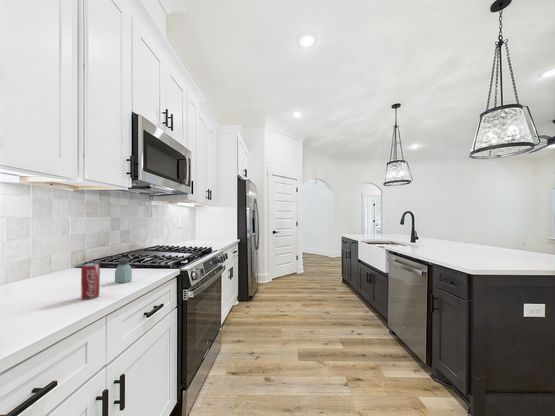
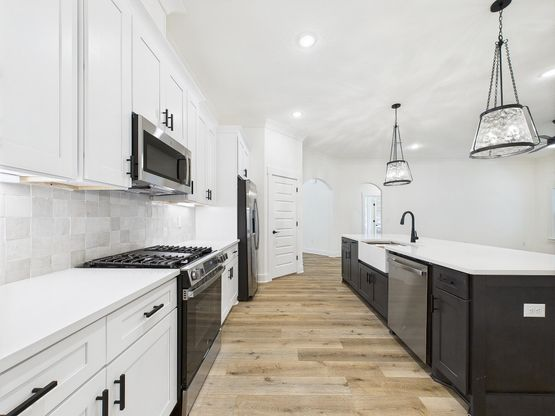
- saltshaker (123, 270)
- beverage can (90, 280)
